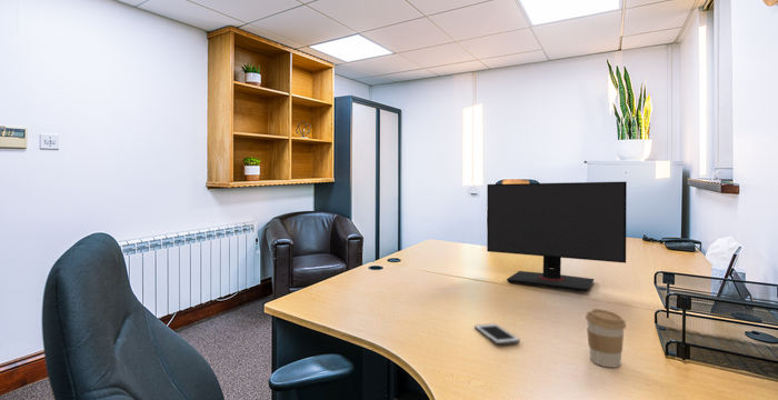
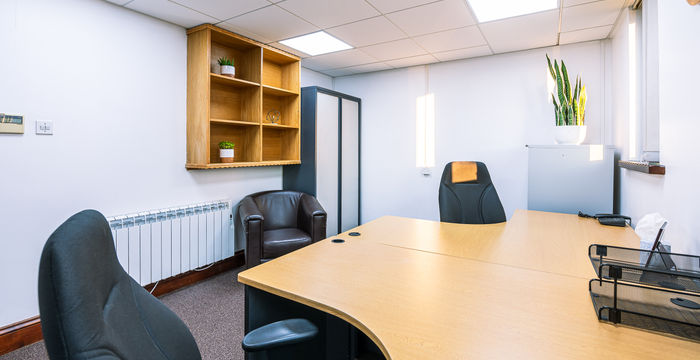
- computer monitor (550, 232)
- coffee cup (605, 337)
- cell phone (496, 333)
